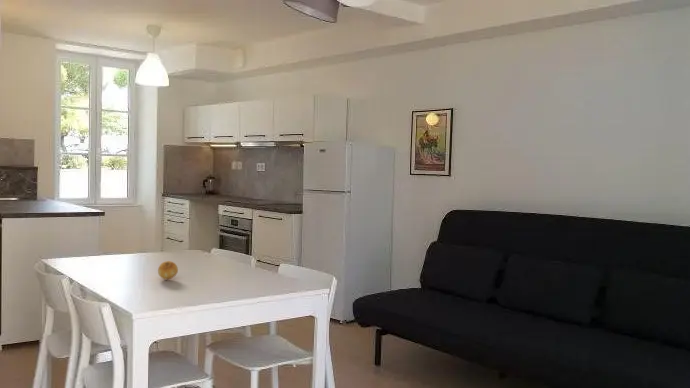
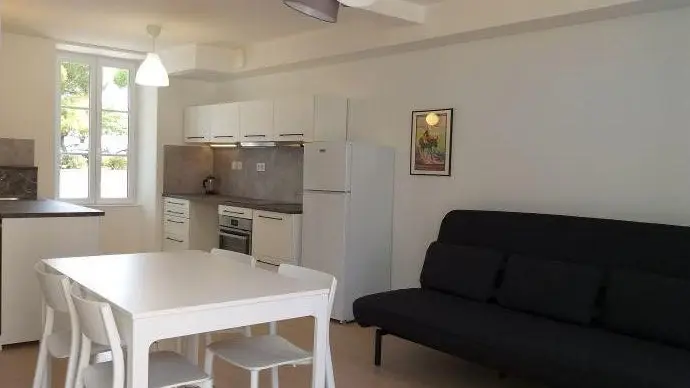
- fruit (167, 270)
